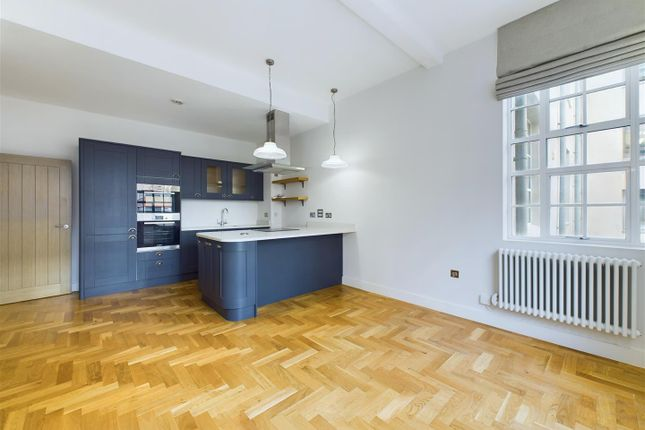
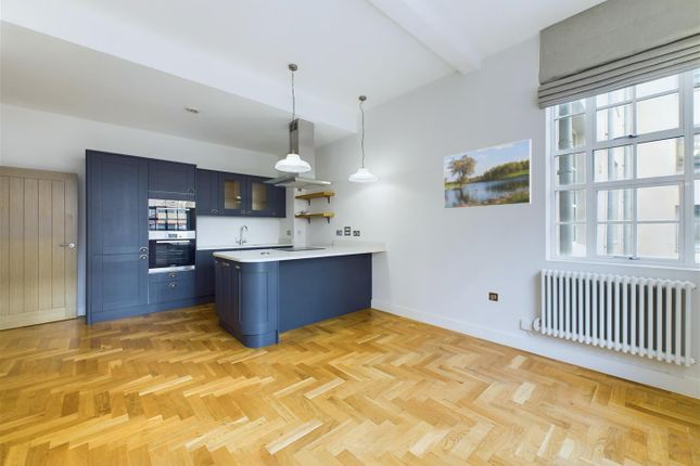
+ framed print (483, 178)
